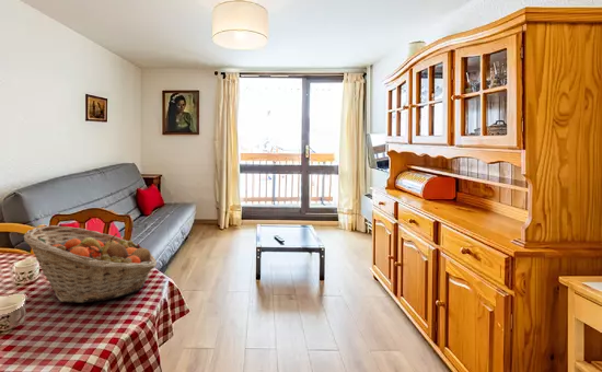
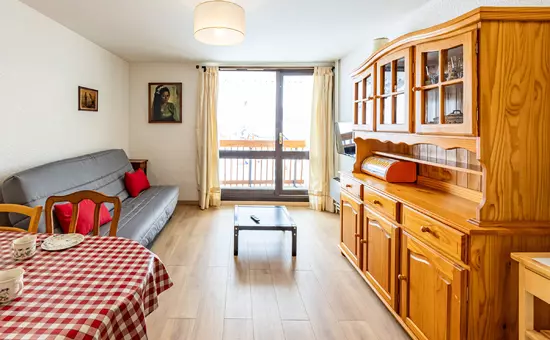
- fruit basket (95, 257)
